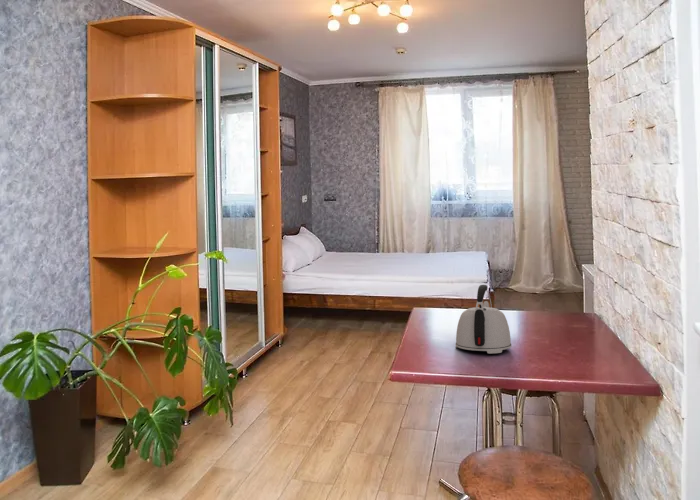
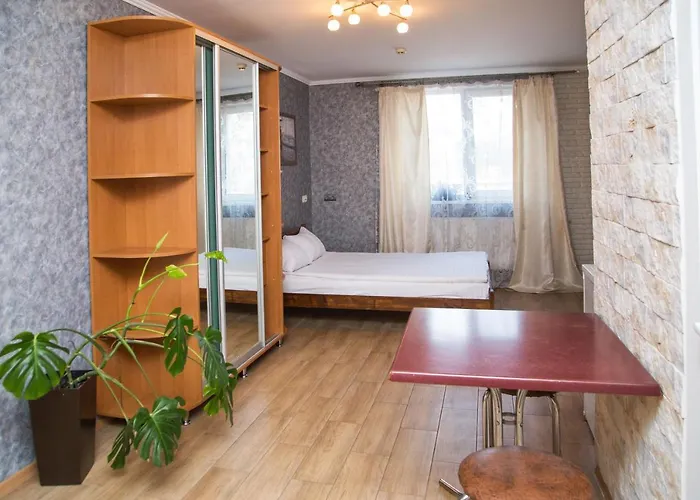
- kettle (482, 316)
